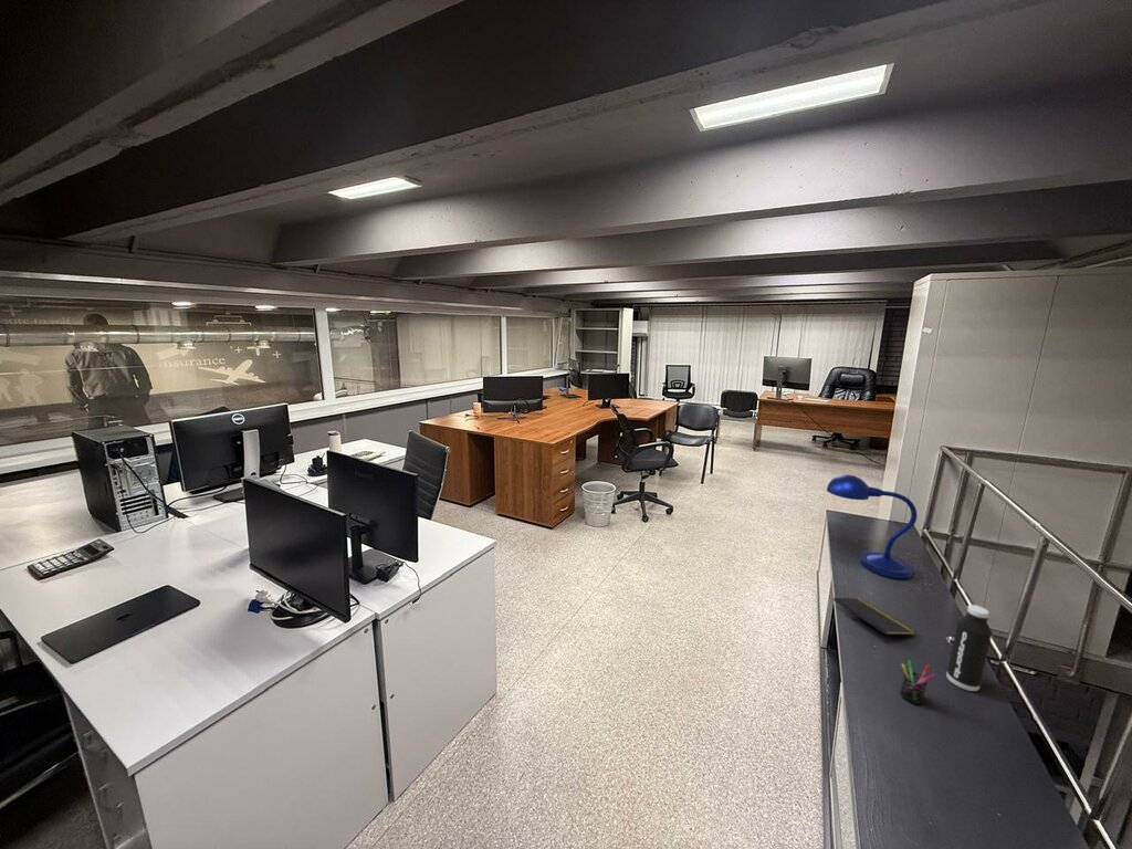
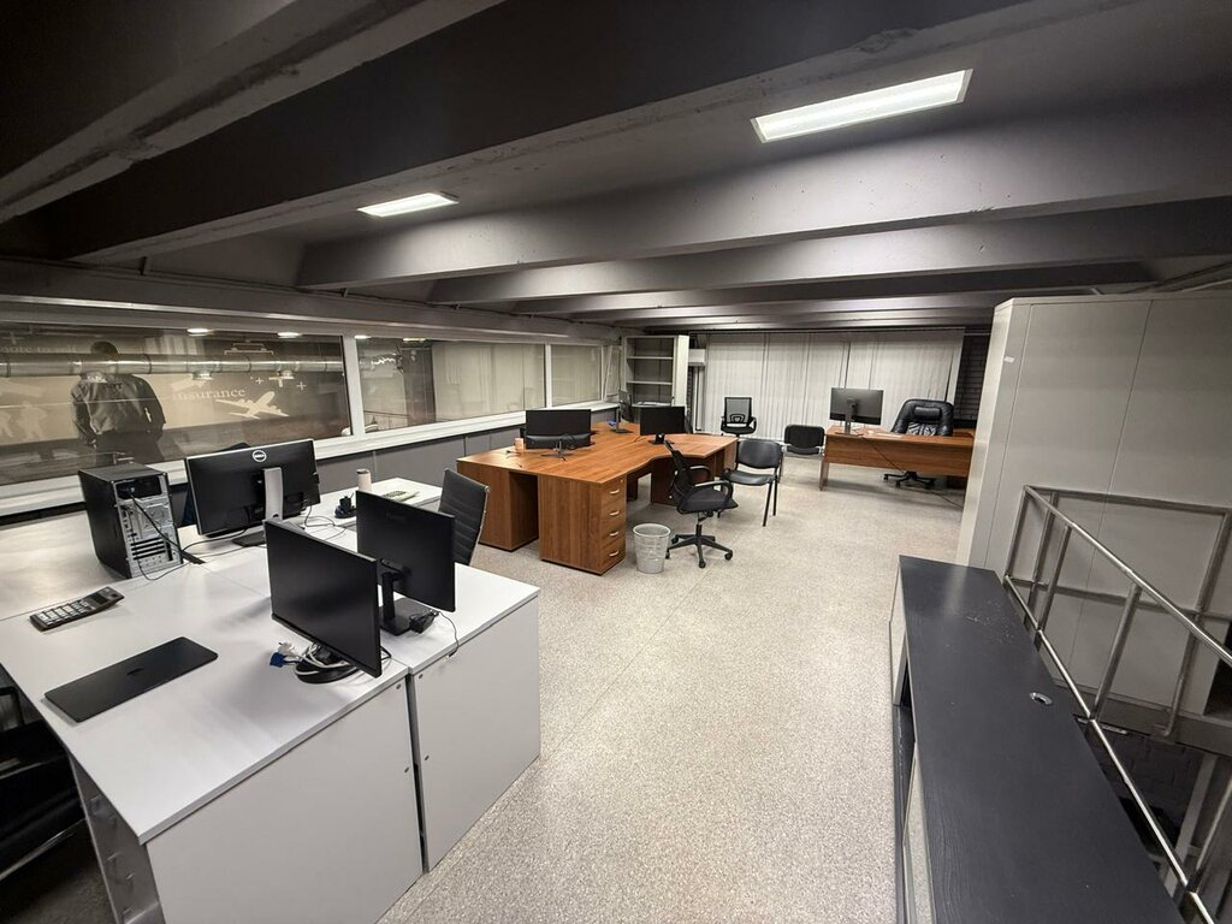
- desk lamp (867, 499)
- notepad (872, 615)
- water bottle (969, 646)
- pen holder (914, 679)
